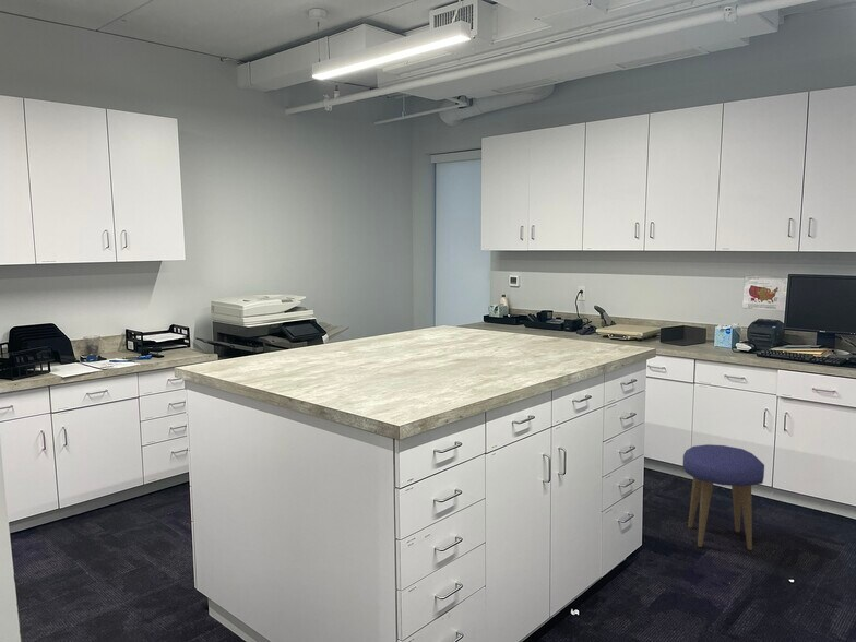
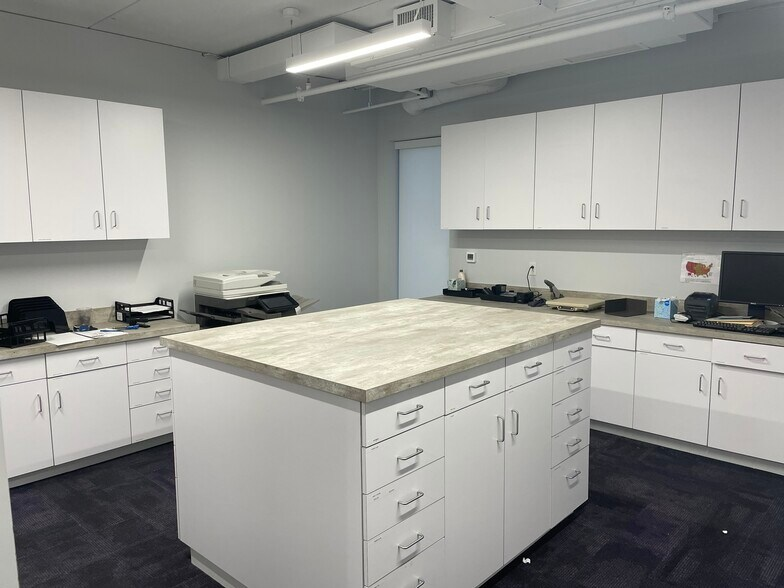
- stool (711, 494)
